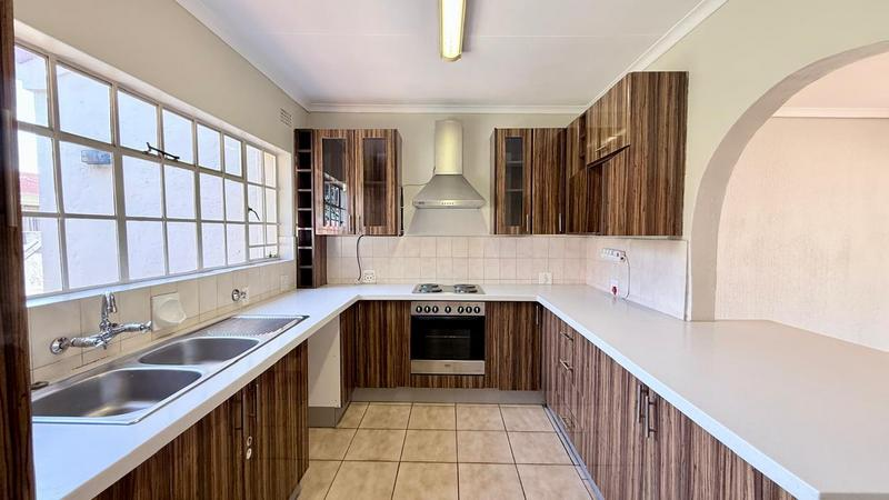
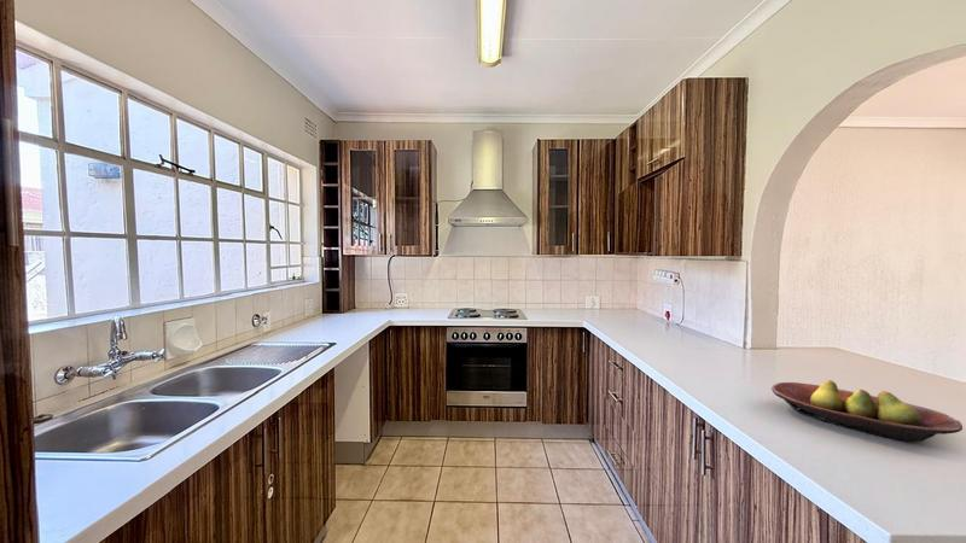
+ fruit bowl (855, 404)
